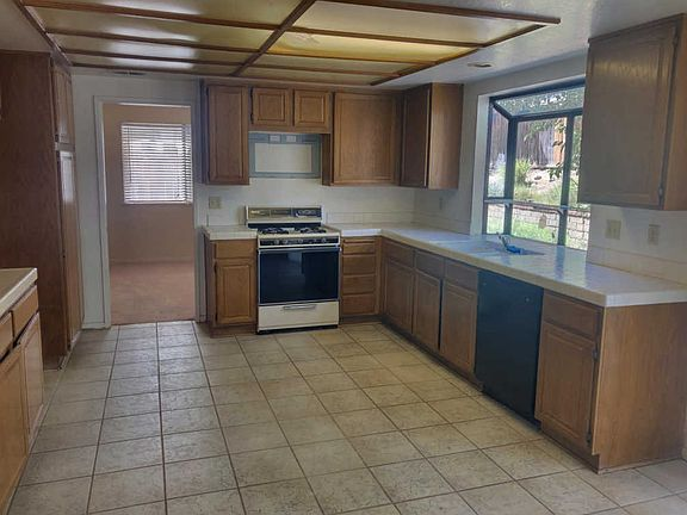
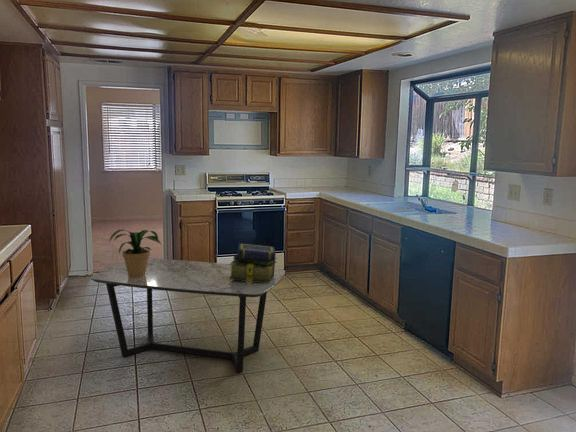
+ potted plant (135, 252)
+ stack of books (254, 261)
+ coffee table (198, 293)
